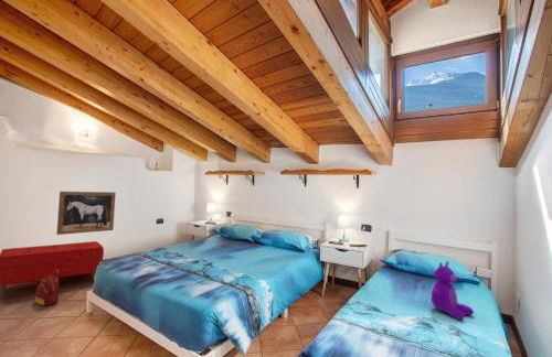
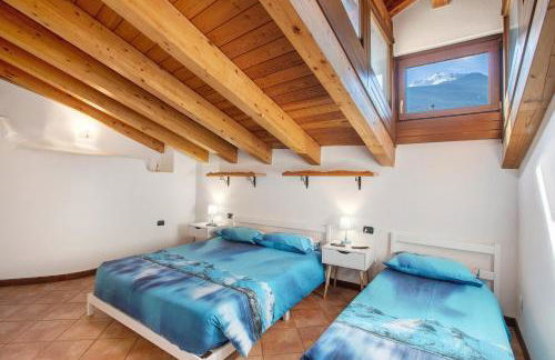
- wall art (87, 212)
- bench (53, 266)
- teddy bear (450, 288)
- backpack (47, 285)
